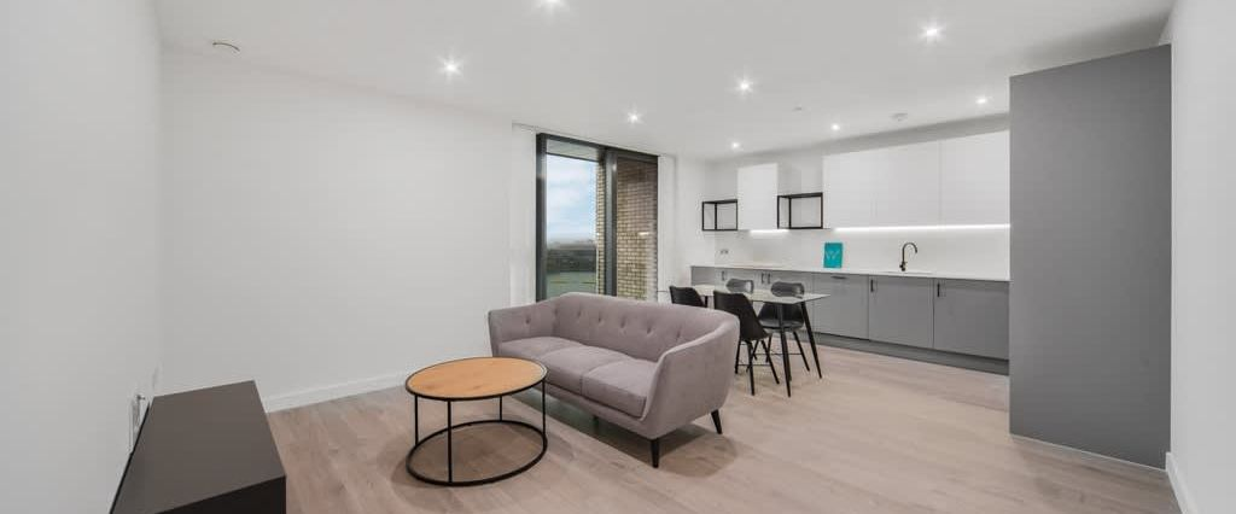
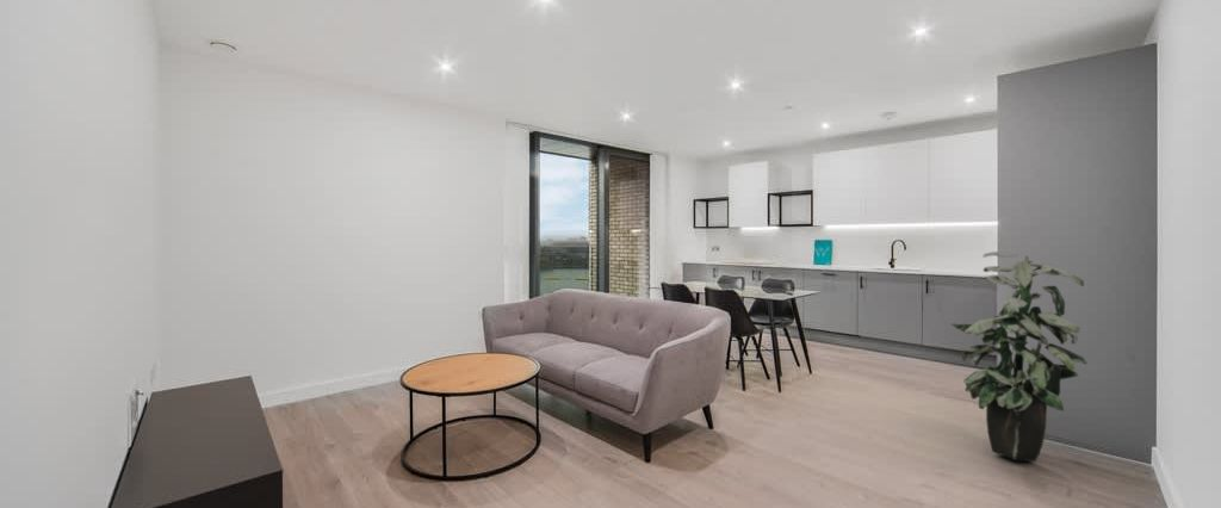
+ indoor plant (1012, 353)
